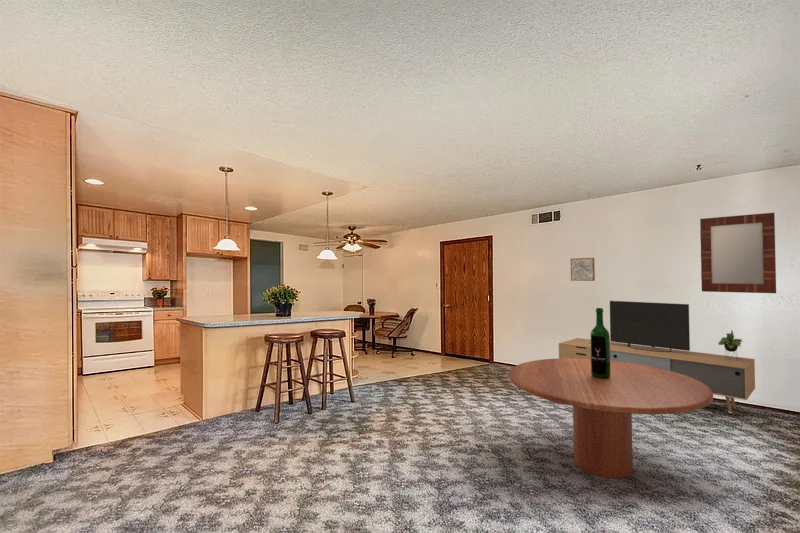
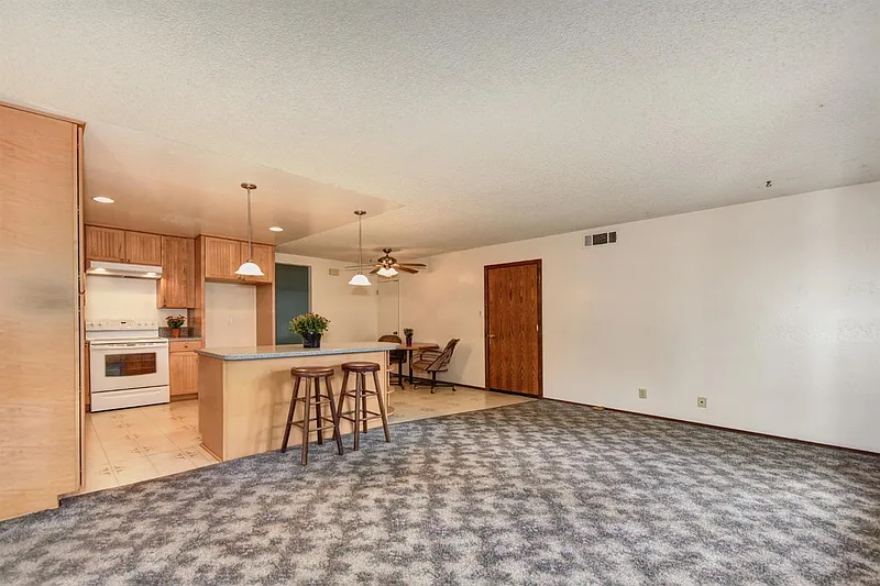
- media console (646, 348)
- wall art (582, 269)
- home mirror (736, 254)
- dining table (600, 386)
